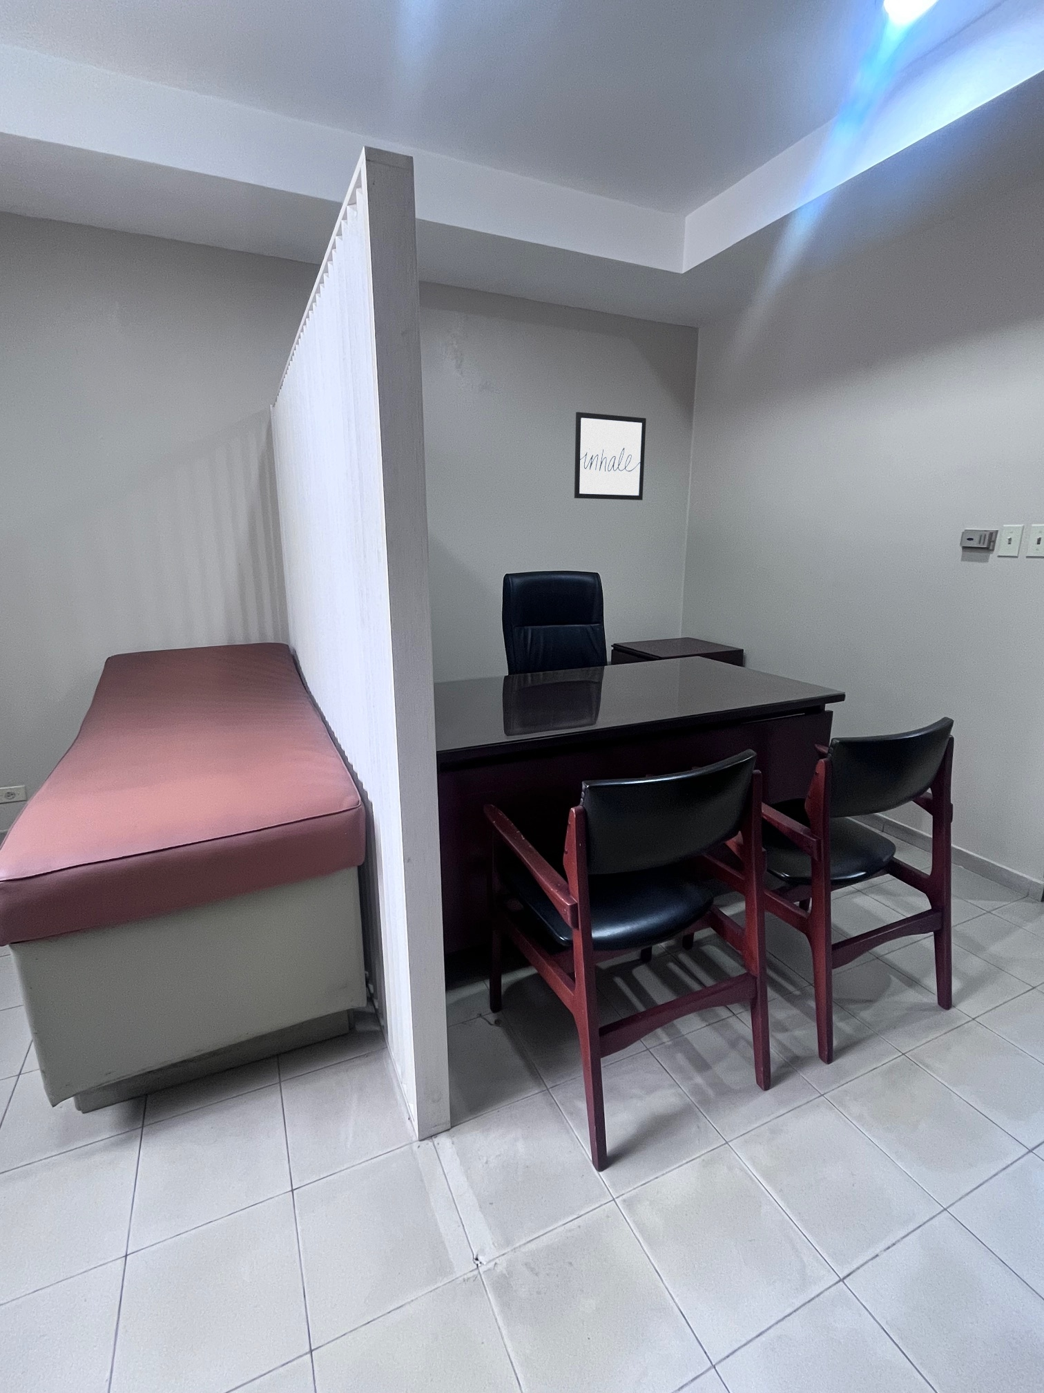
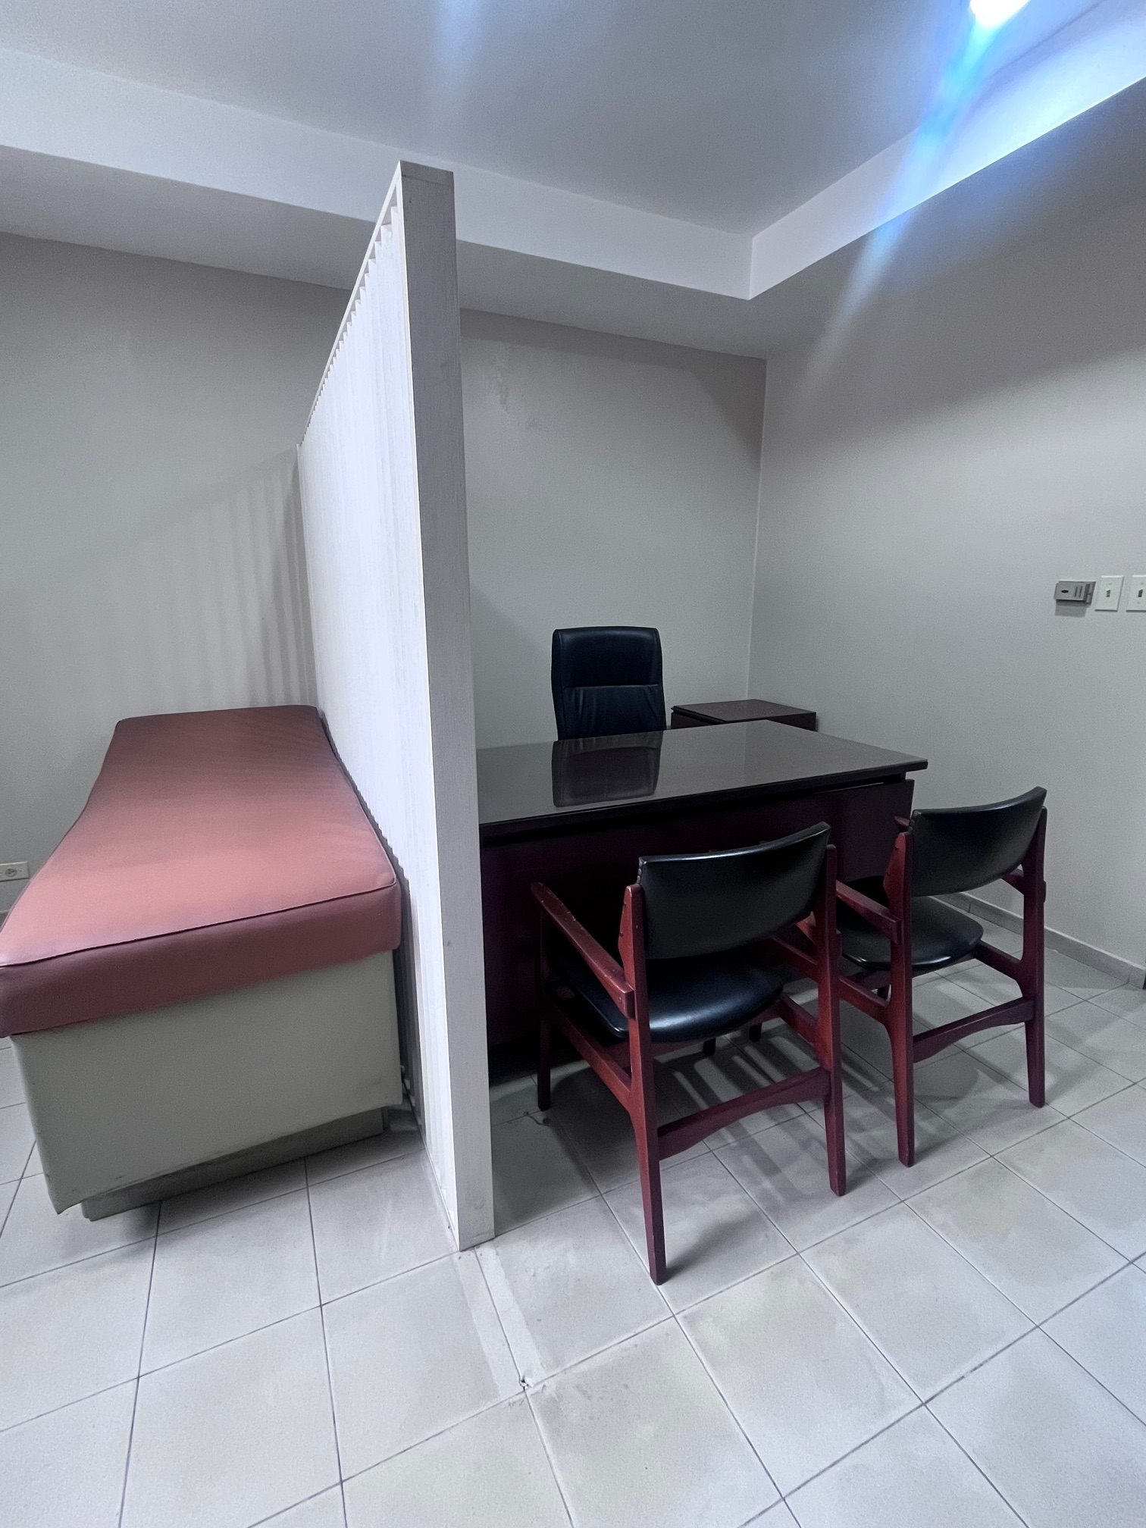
- wall art (611, 457)
